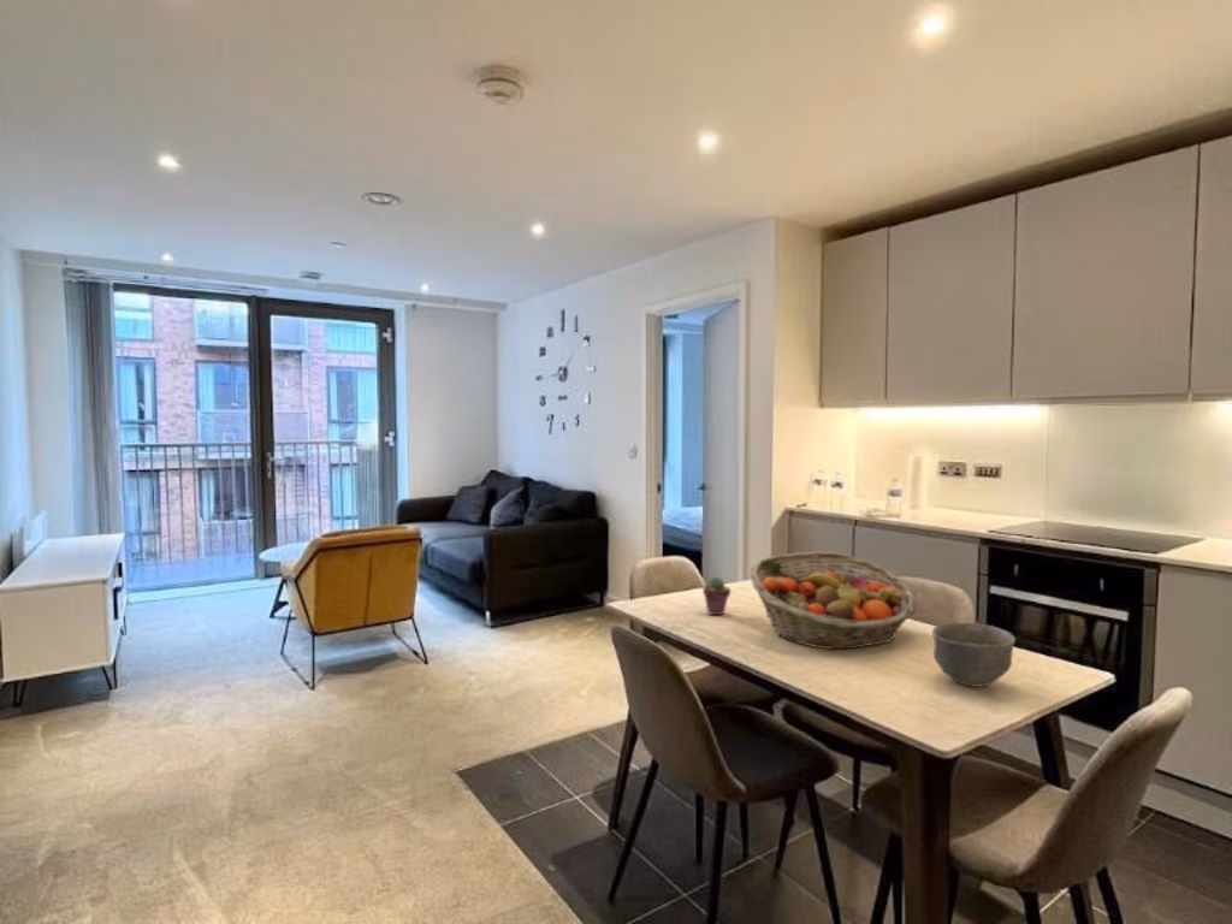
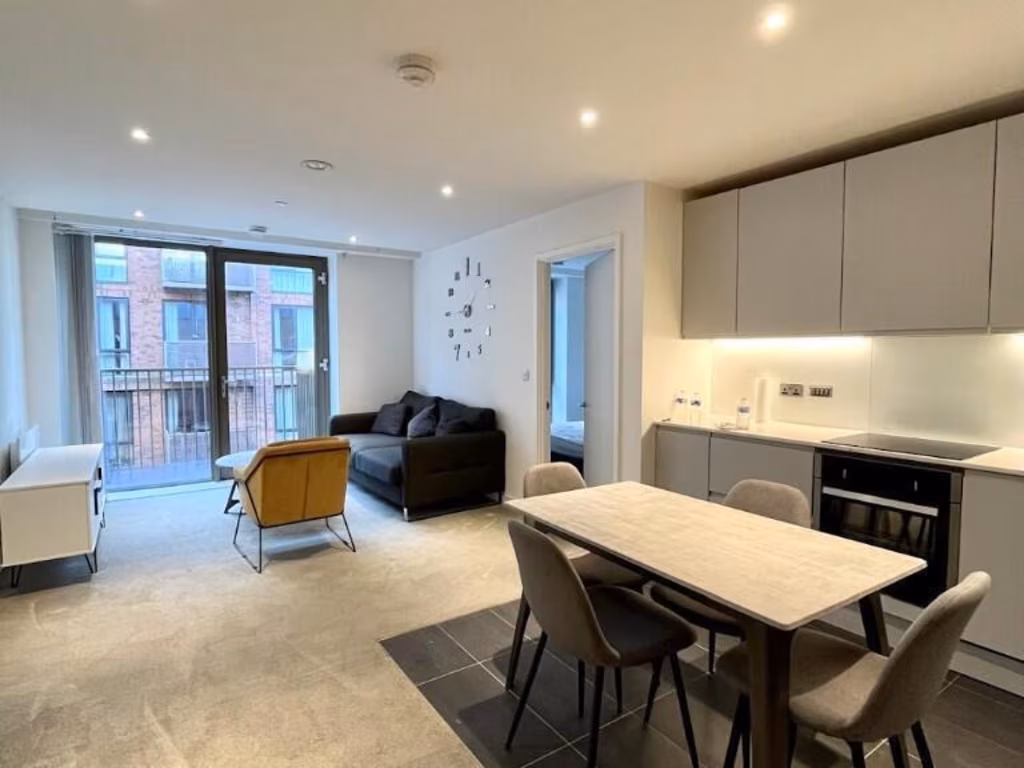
- fruit basket (830, 597)
- potted succulent (716, 594)
- bowl (971, 657)
